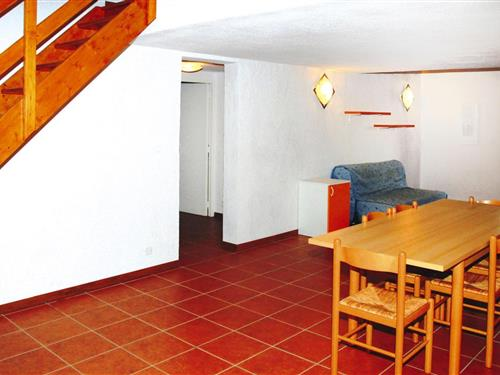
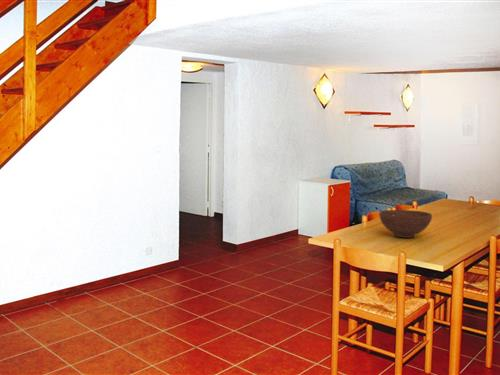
+ fruit bowl (404, 224)
